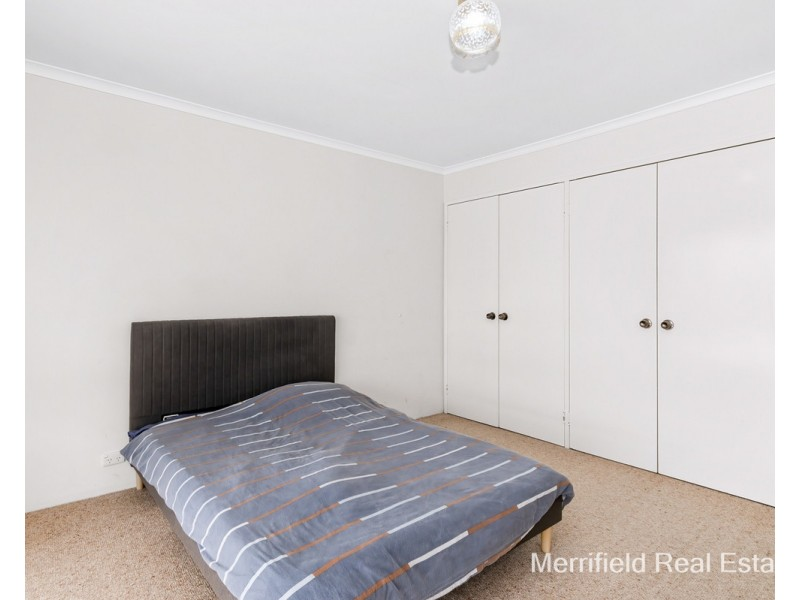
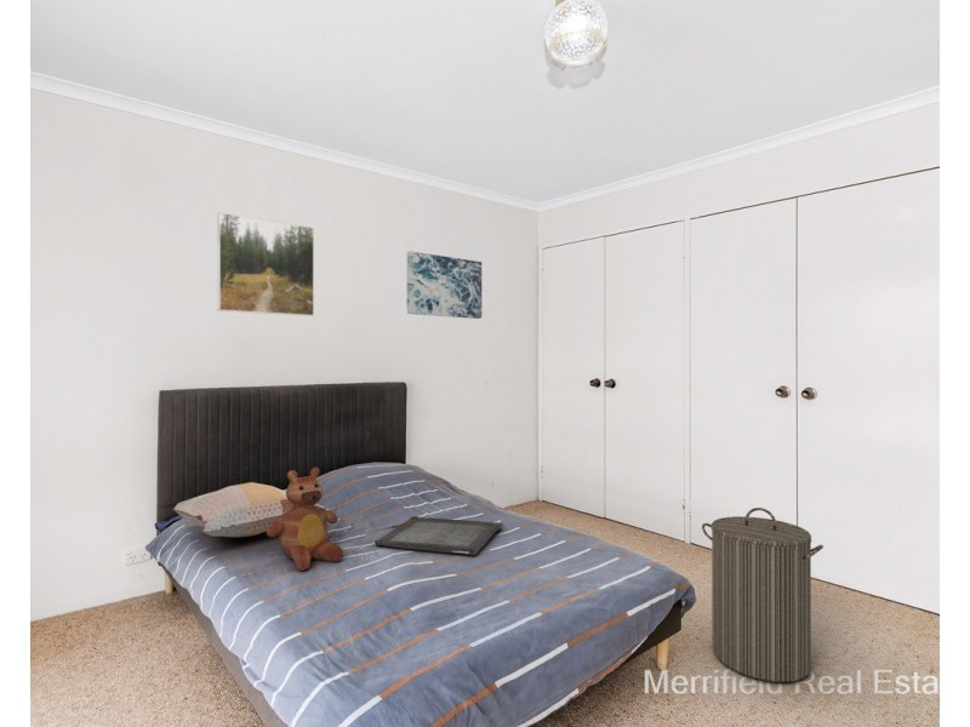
+ wall art (445, 286)
+ serving tray (441, 533)
+ decorative pillow (247, 508)
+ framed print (268, 267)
+ teddy bear (309, 515)
+ laundry hamper (759, 582)
